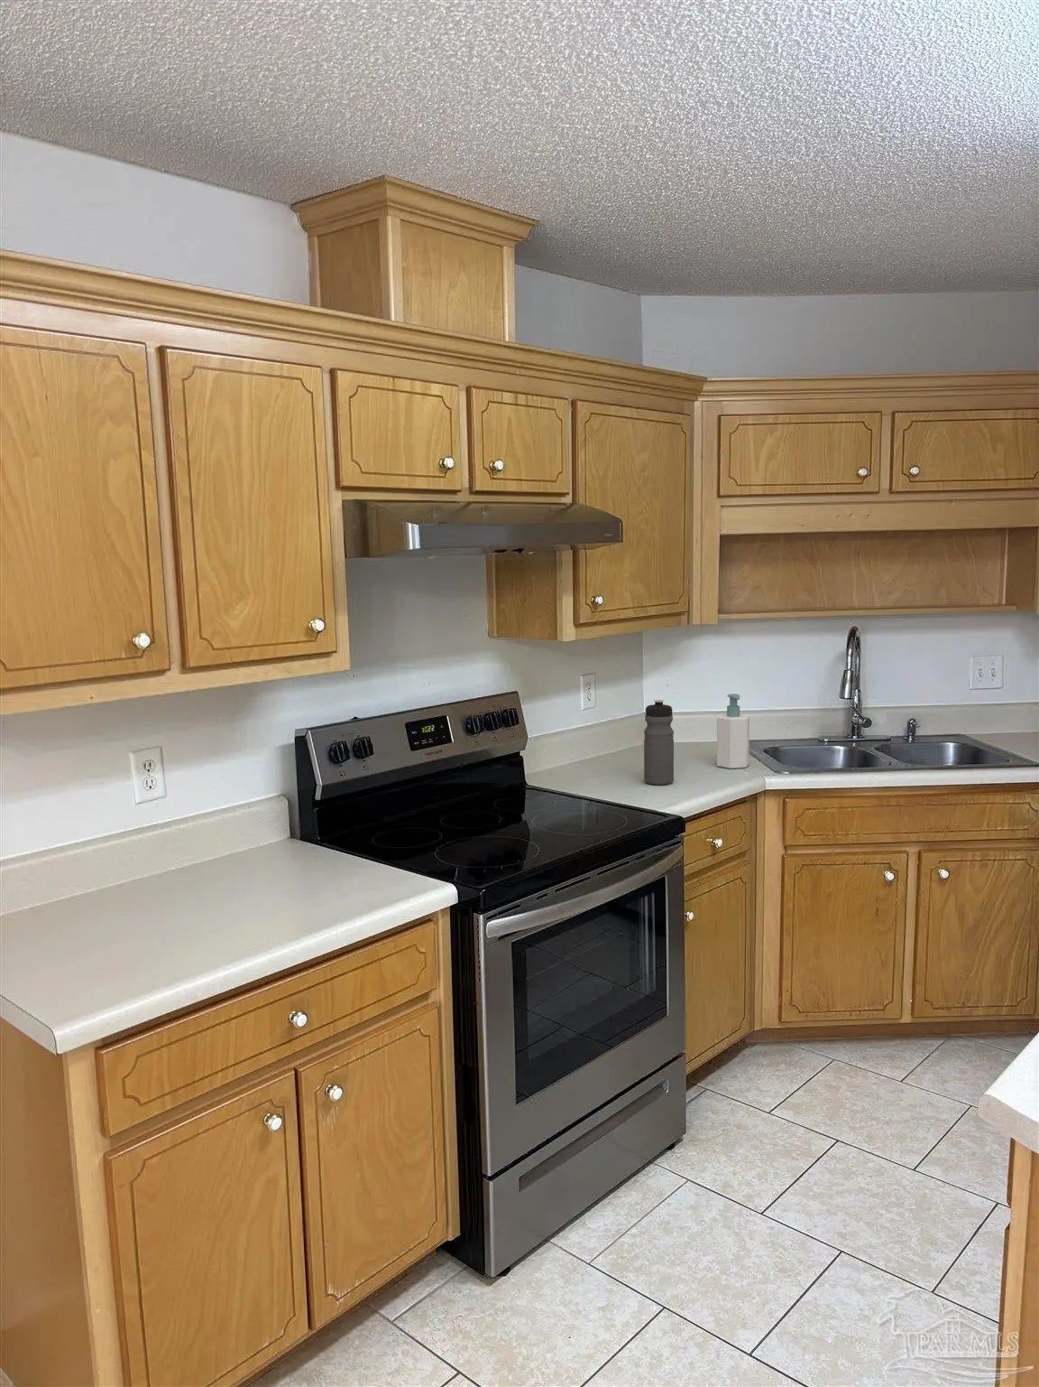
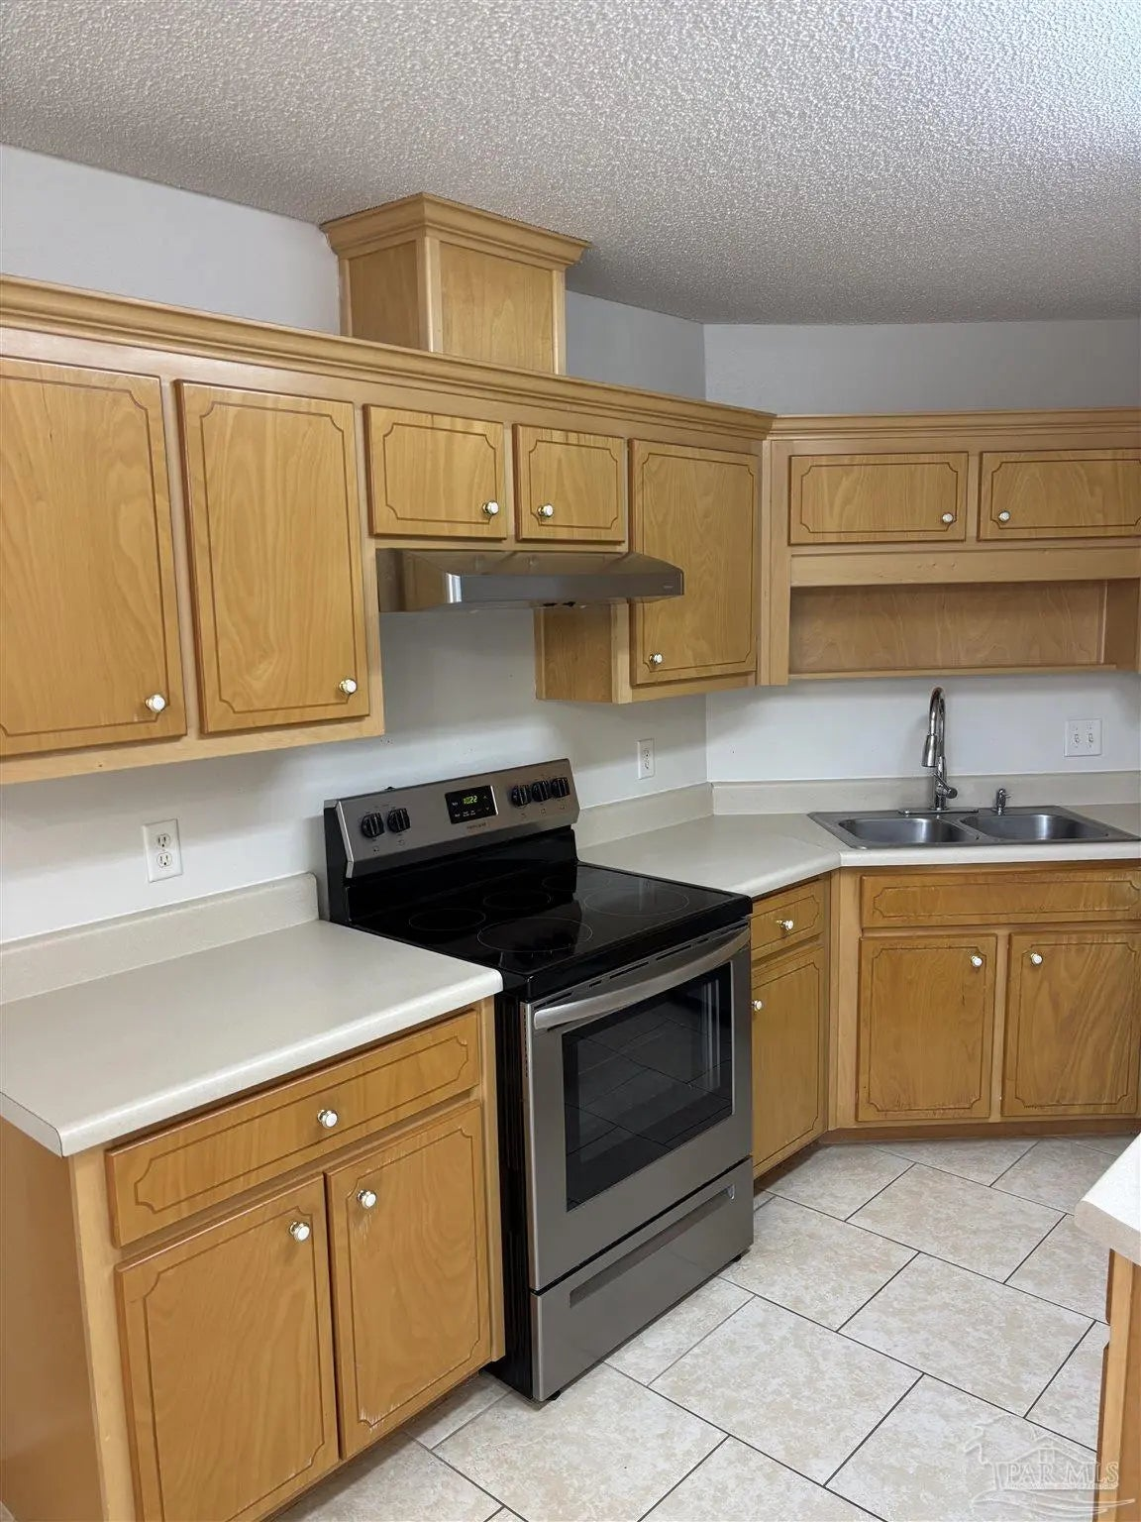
- water bottle (658, 740)
- soap bottle (732, 730)
